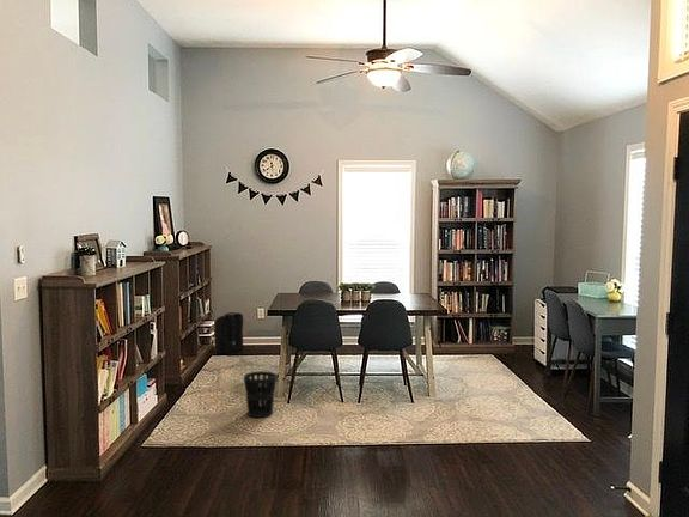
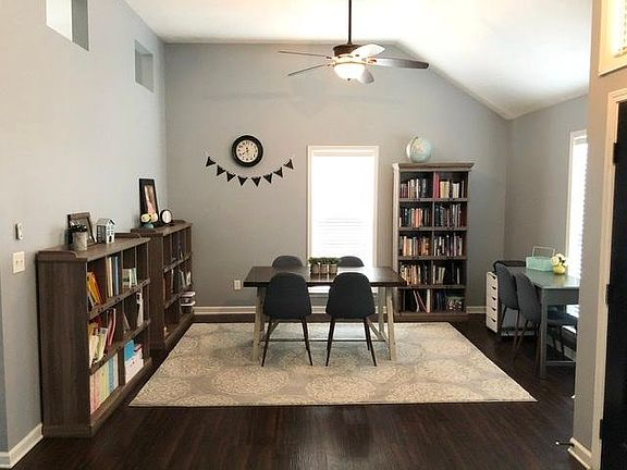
- backpack (231, 332)
- wastebasket (260, 394)
